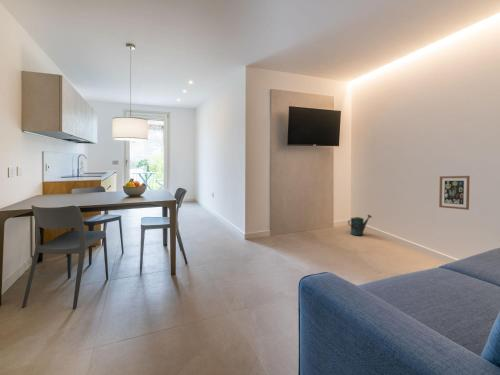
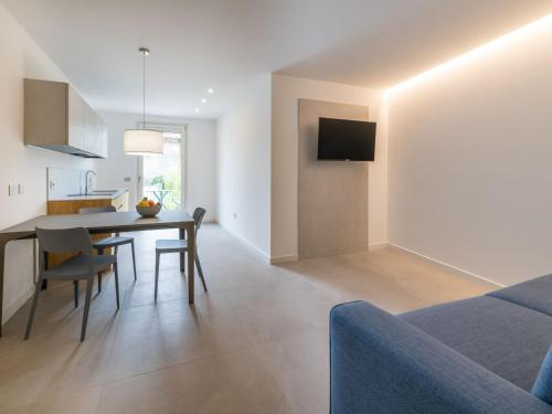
- wall art (453, 192)
- watering can (359, 224)
